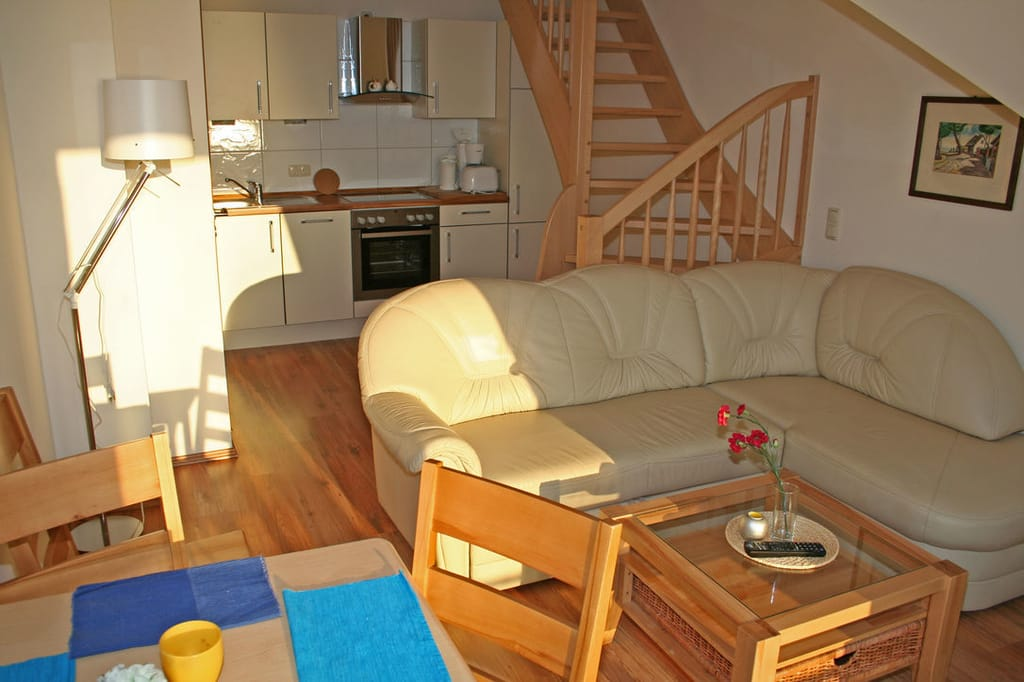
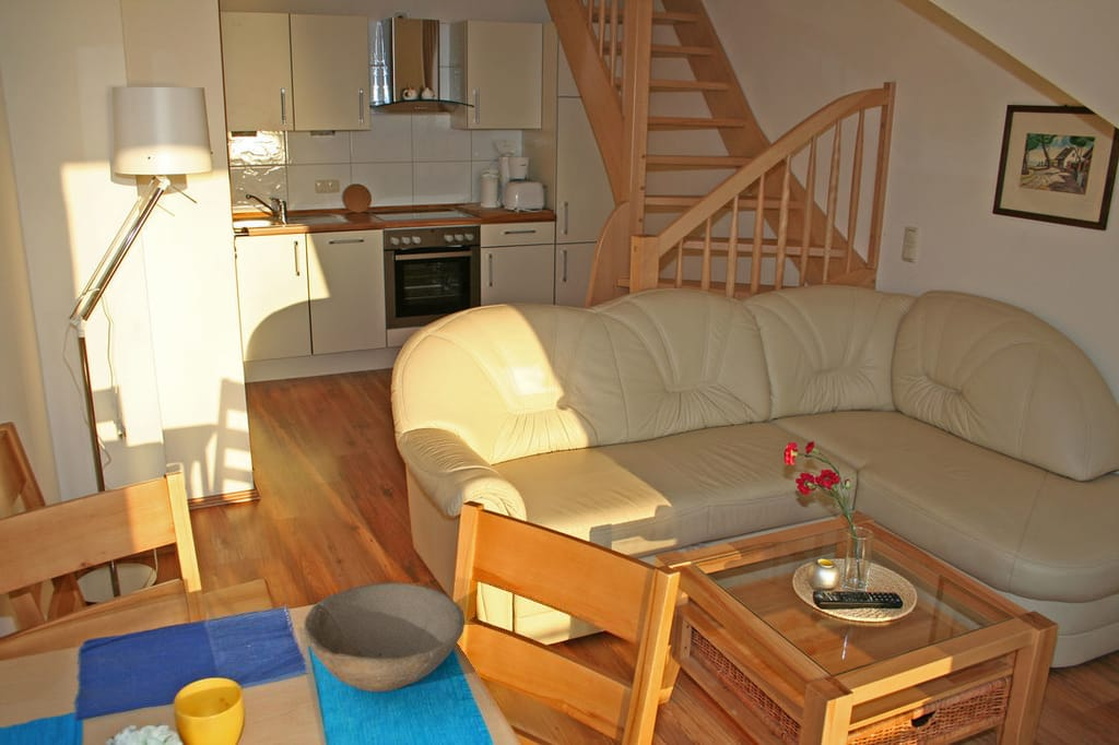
+ bowl (384, 646)
